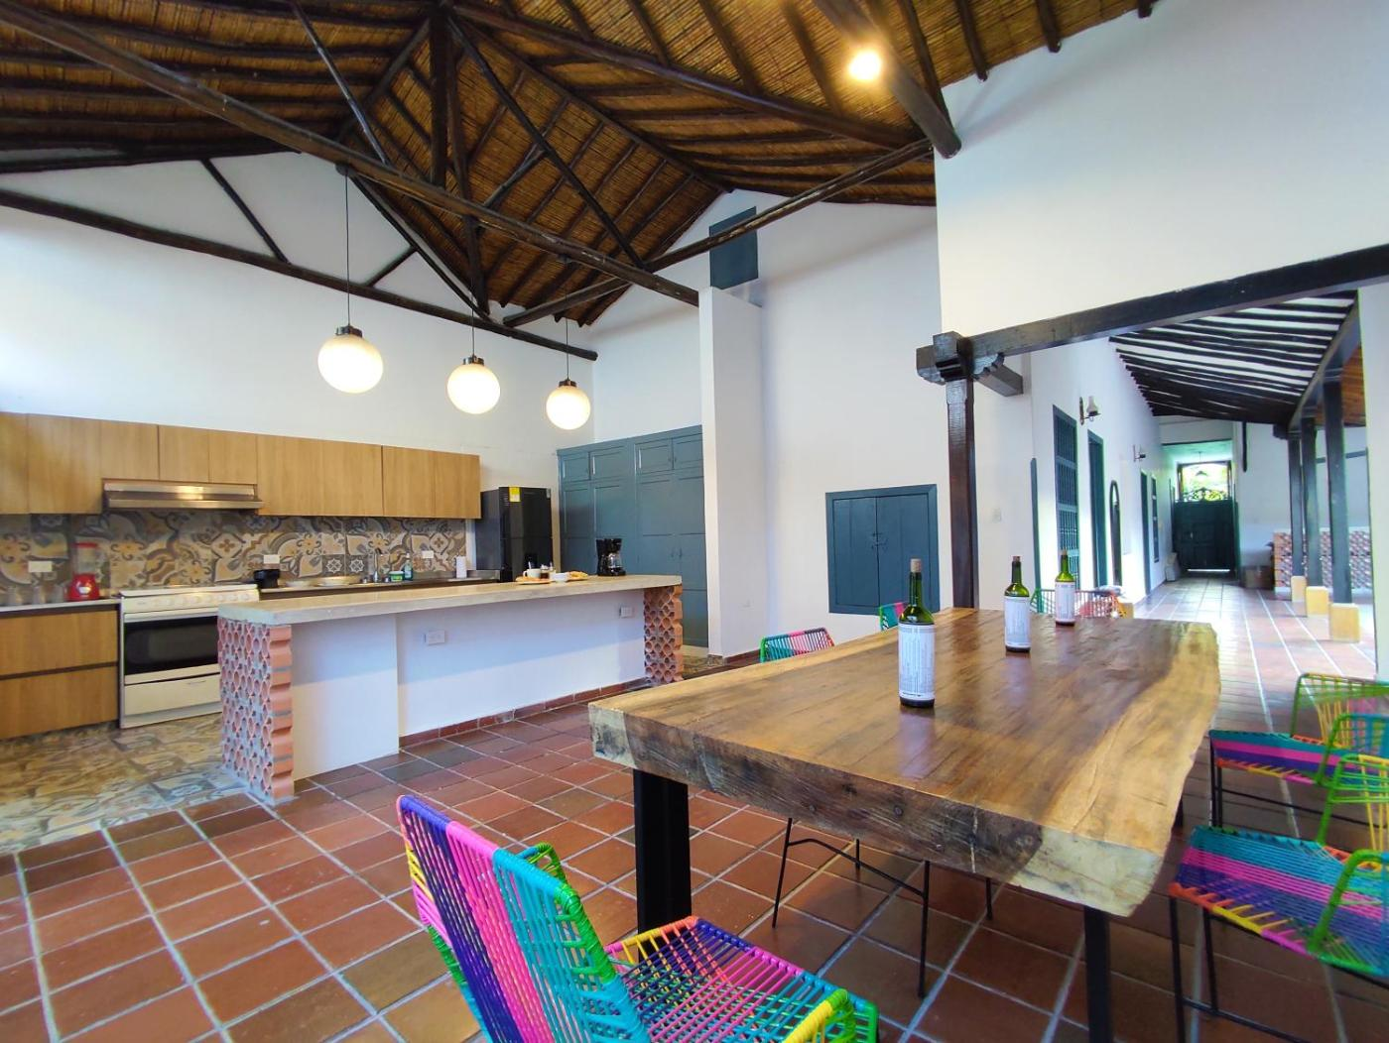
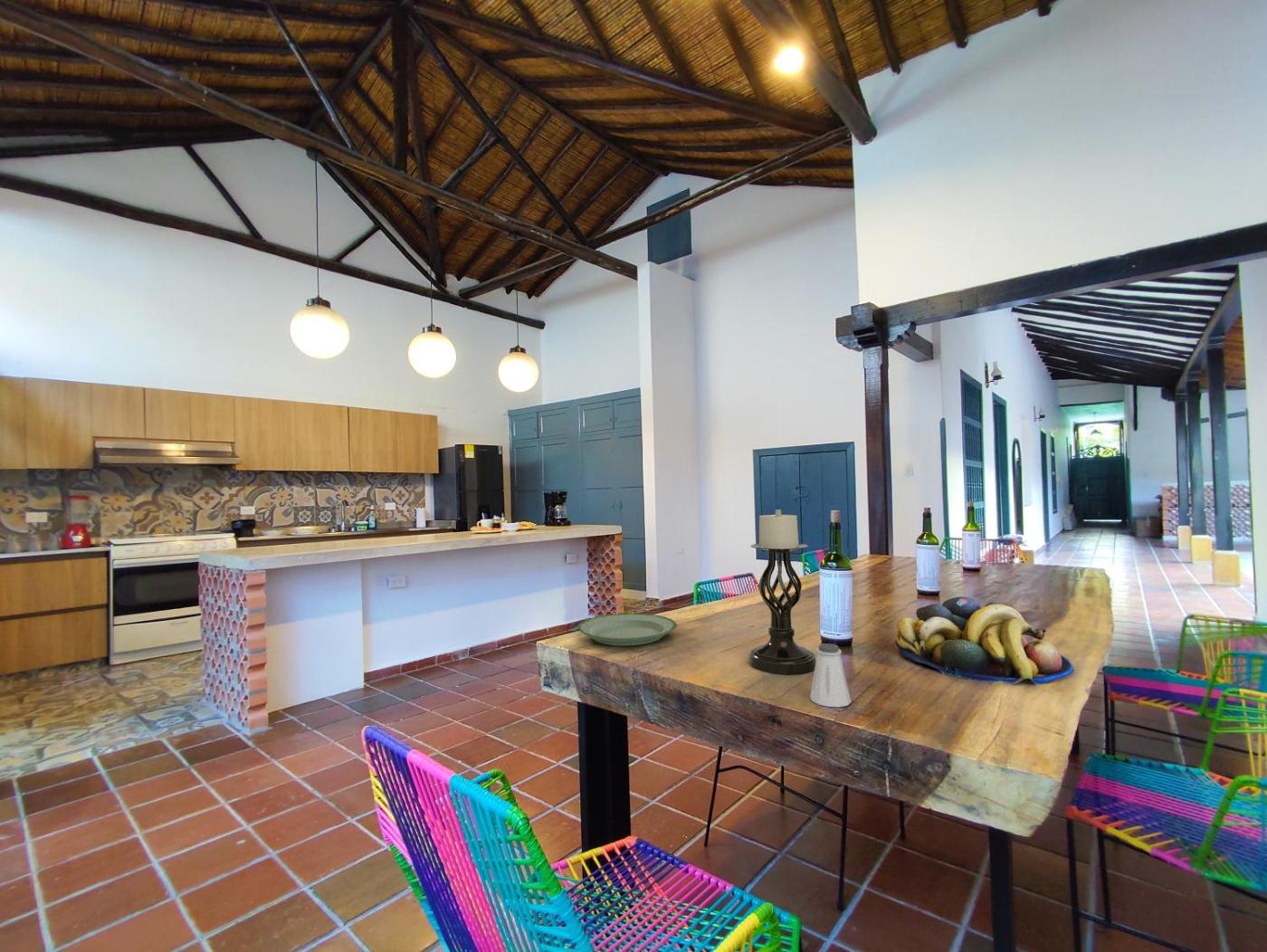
+ fruit bowl (980, 631)
+ plate (627, 630)
+ saltshaker (829, 672)
+ candle holder (780, 585)
